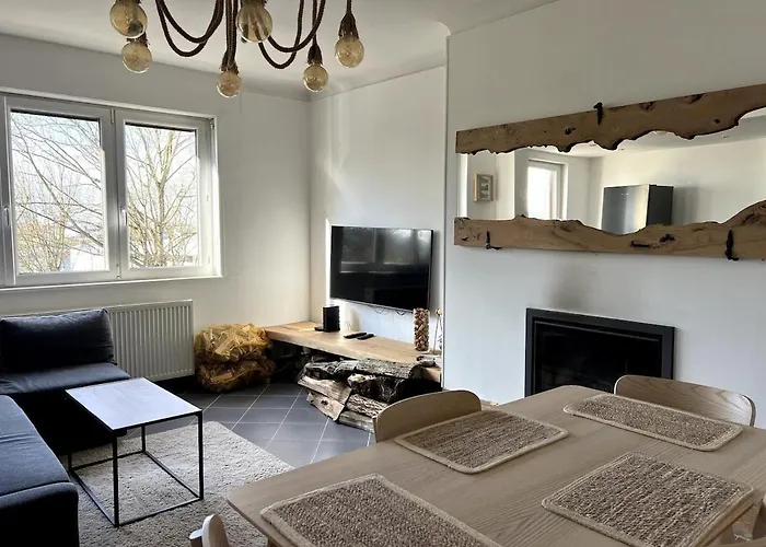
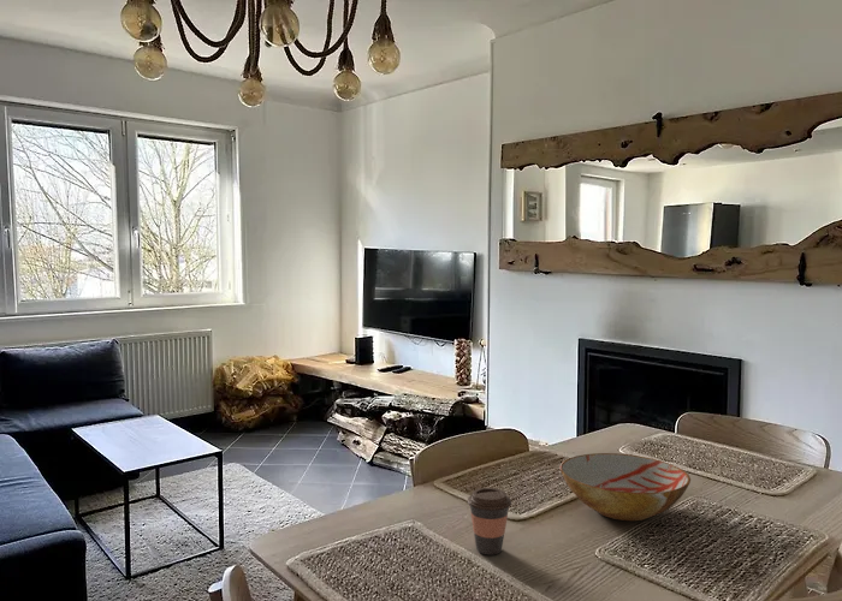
+ coffee cup (488, 520)
+ bowl (622, 490)
